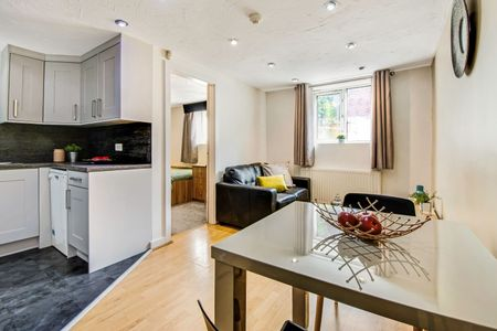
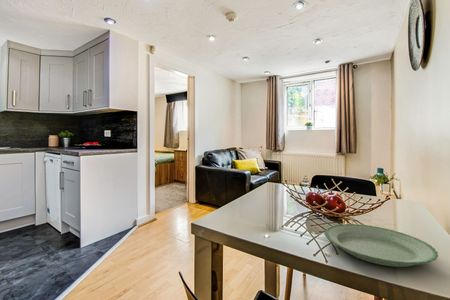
+ plate (374, 244)
